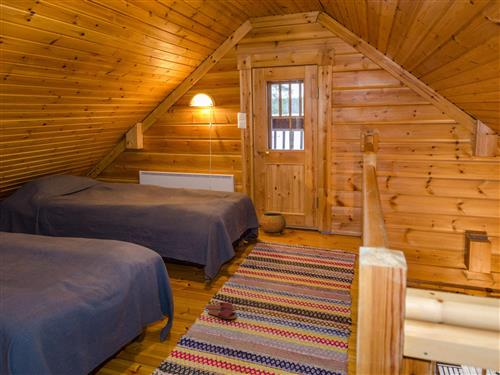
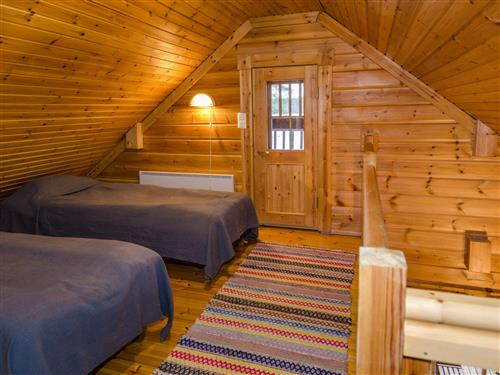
- clay pot (269, 222)
- slippers (222, 308)
